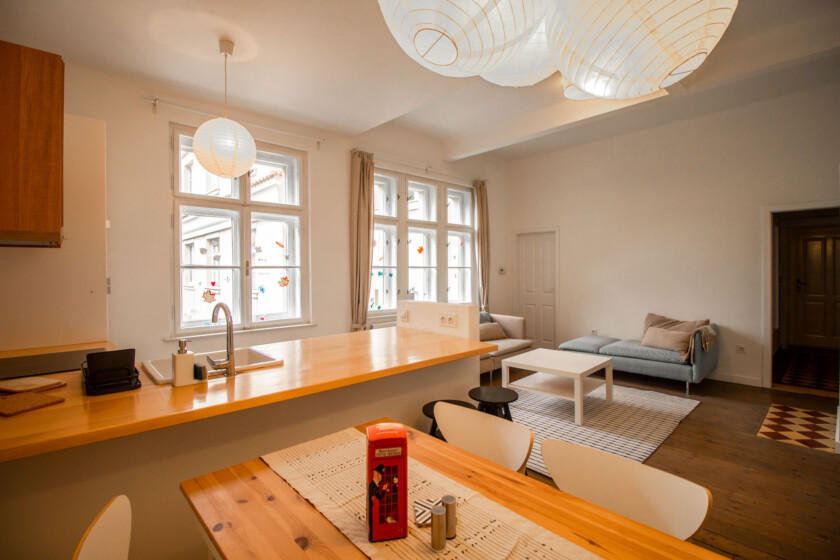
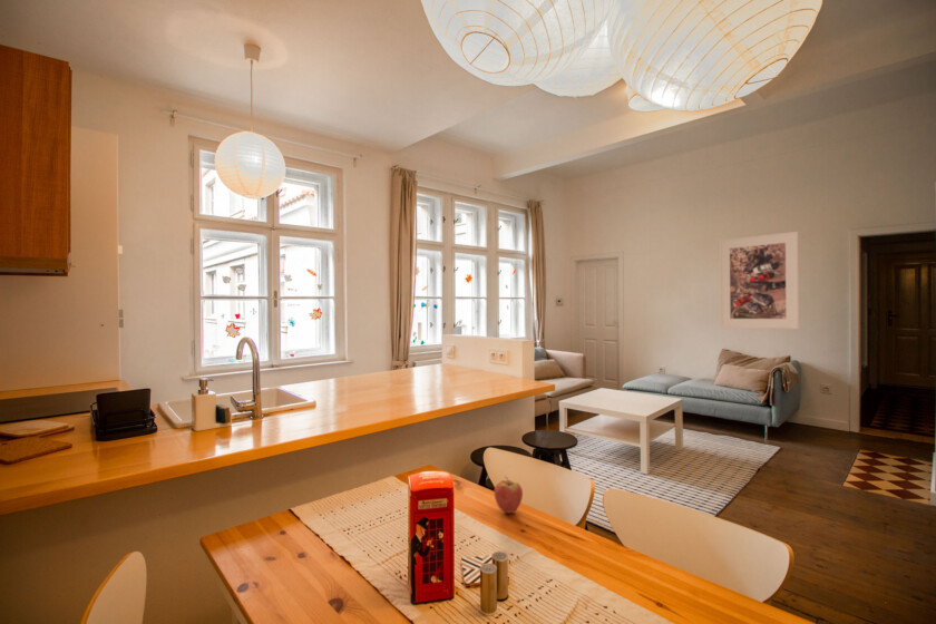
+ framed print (757, 282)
+ fruit (508, 493)
